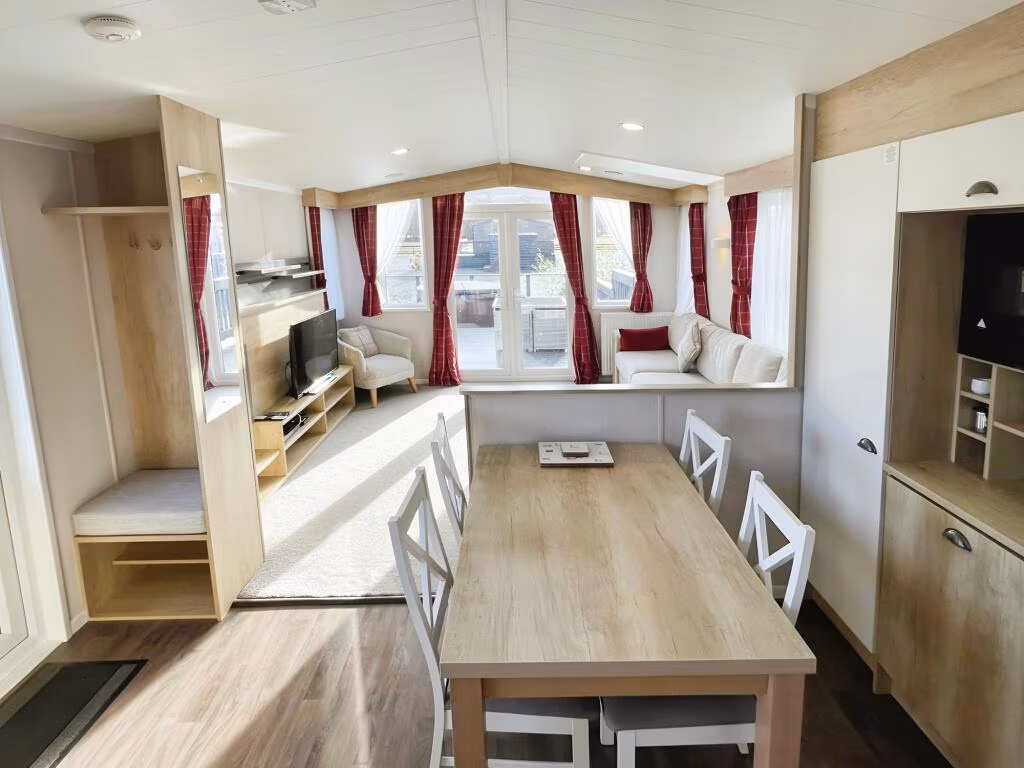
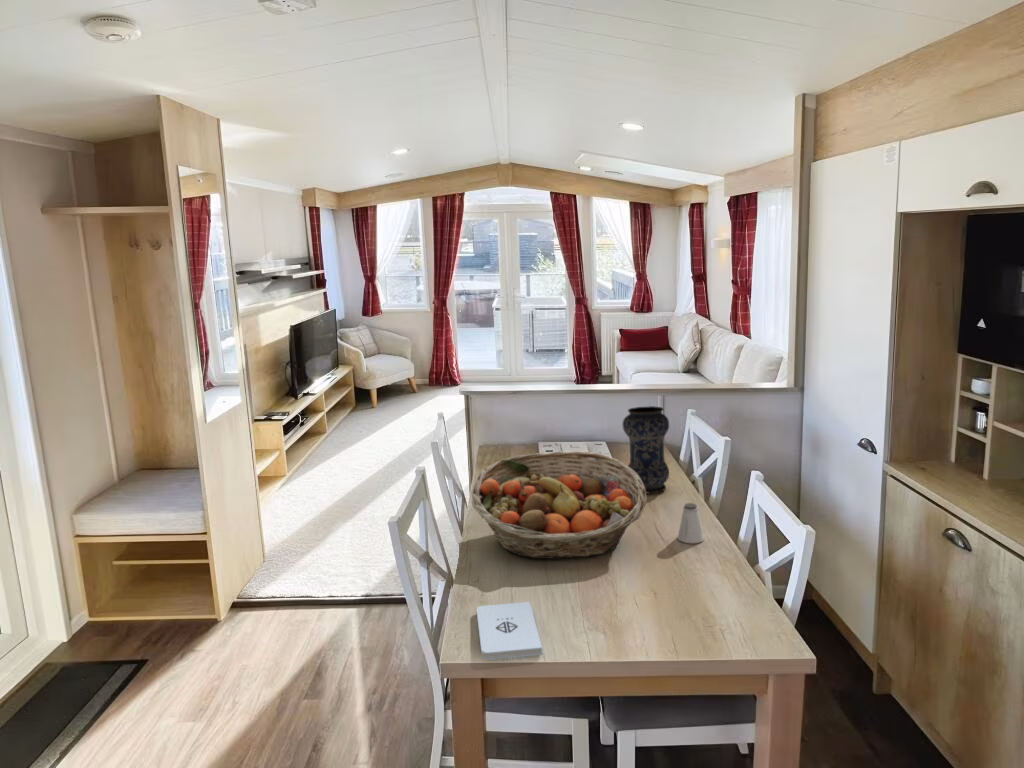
+ vase (646, 448)
+ notepad (507, 629)
+ fruit basket (558, 503)
+ saltshaker (690, 521)
